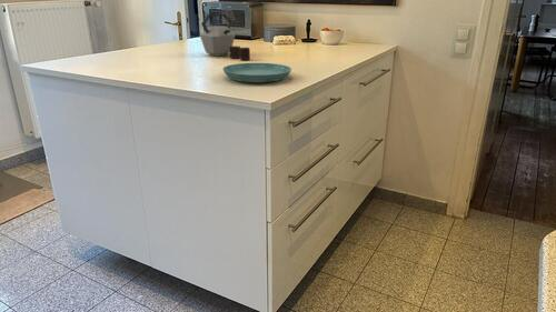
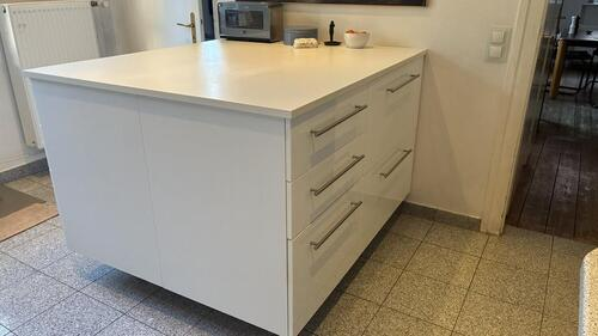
- kettle (227, 36)
- saucer (257, 72)
